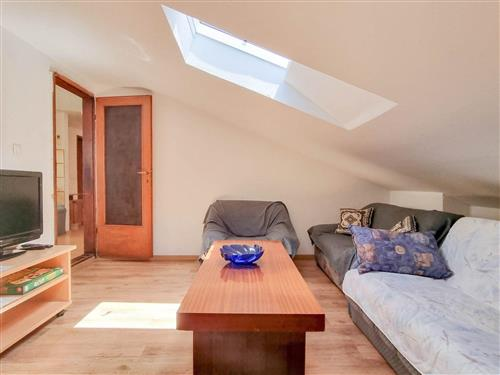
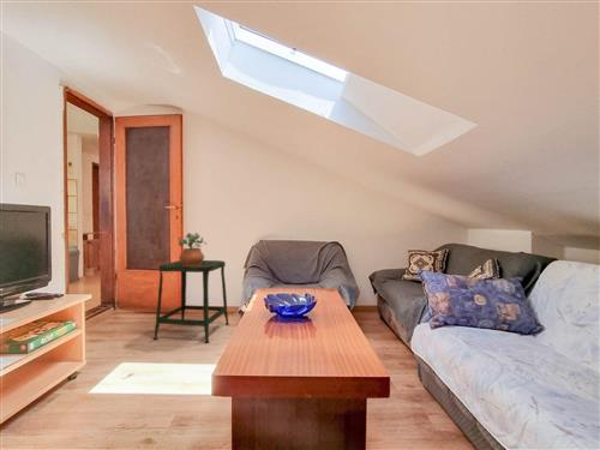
+ potted plant (193, 248)
+ stool (185, 296)
